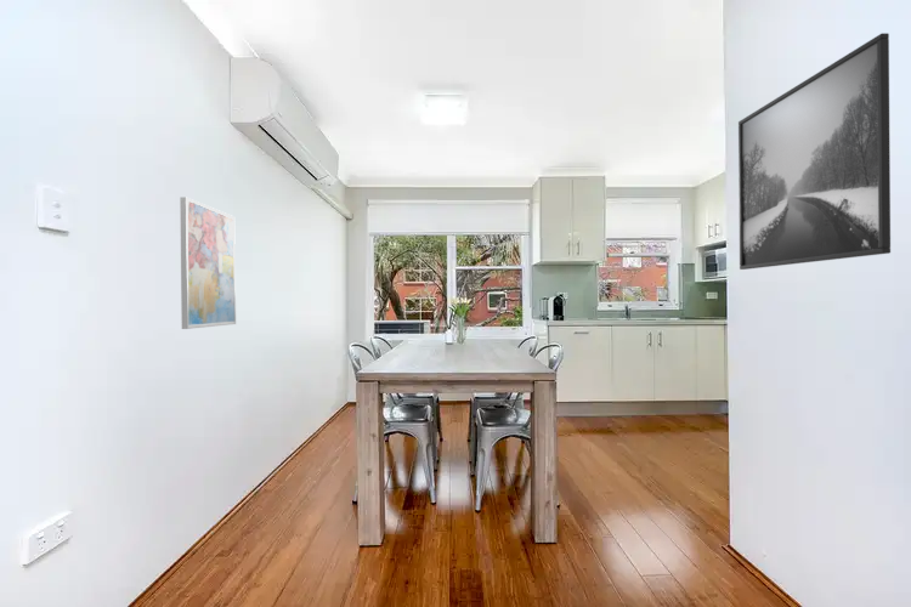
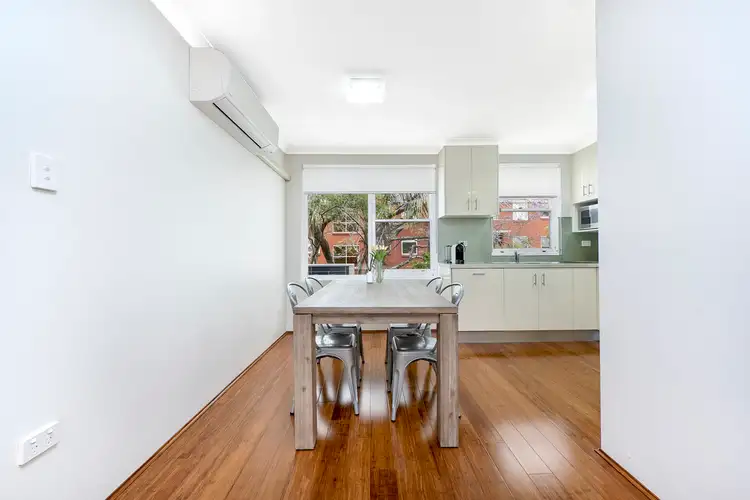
- wall art (210, 267)
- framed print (799, 174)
